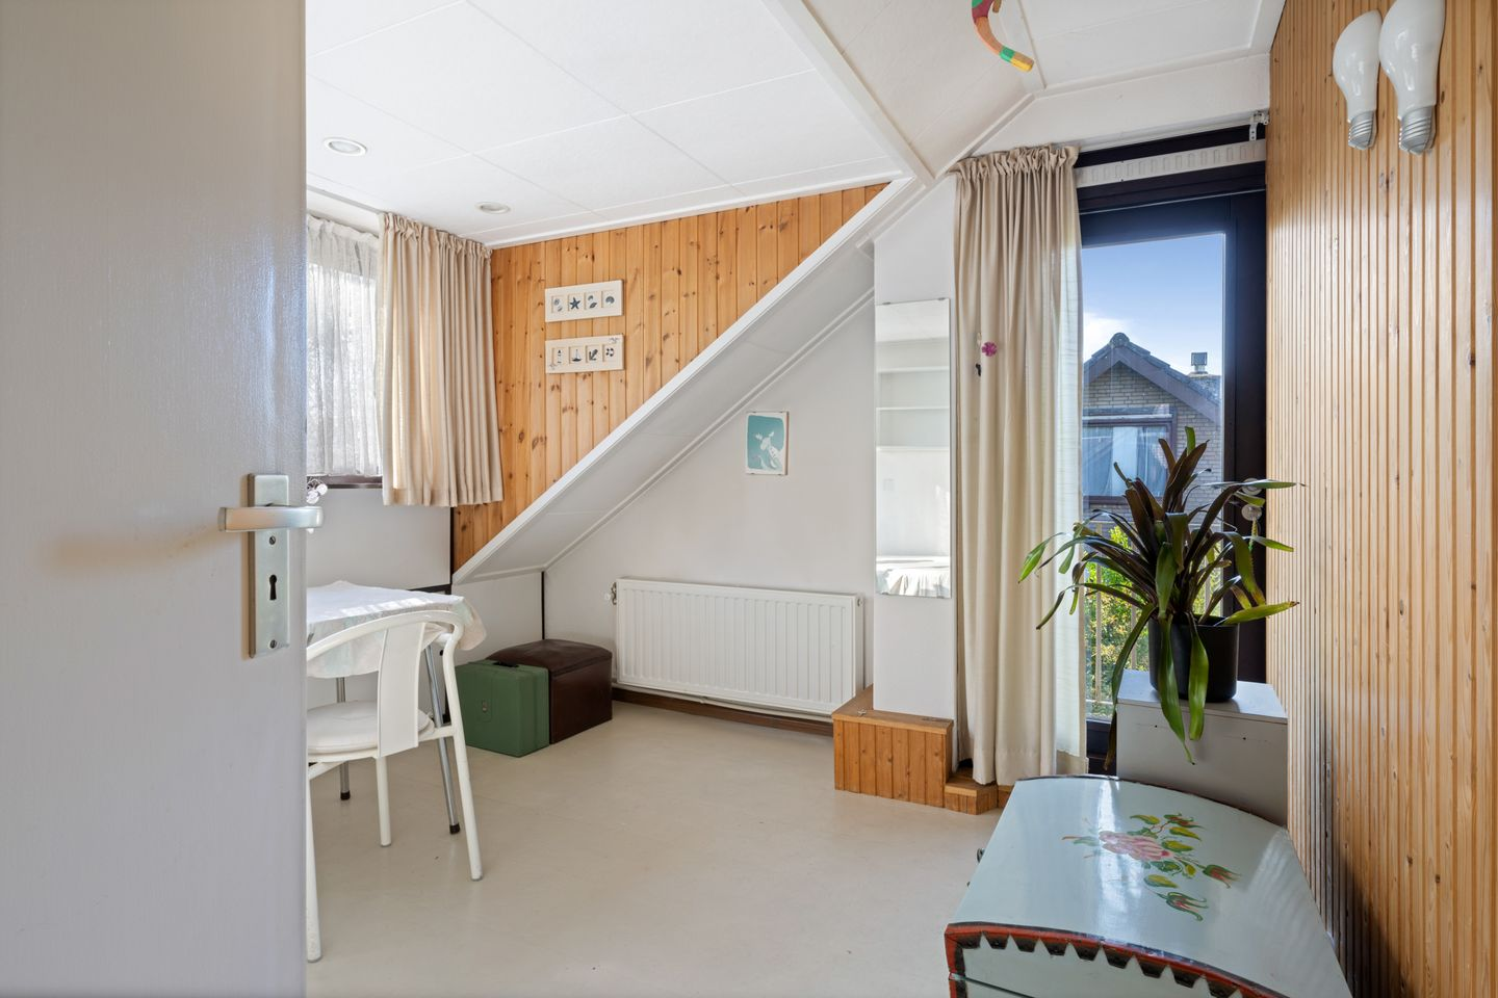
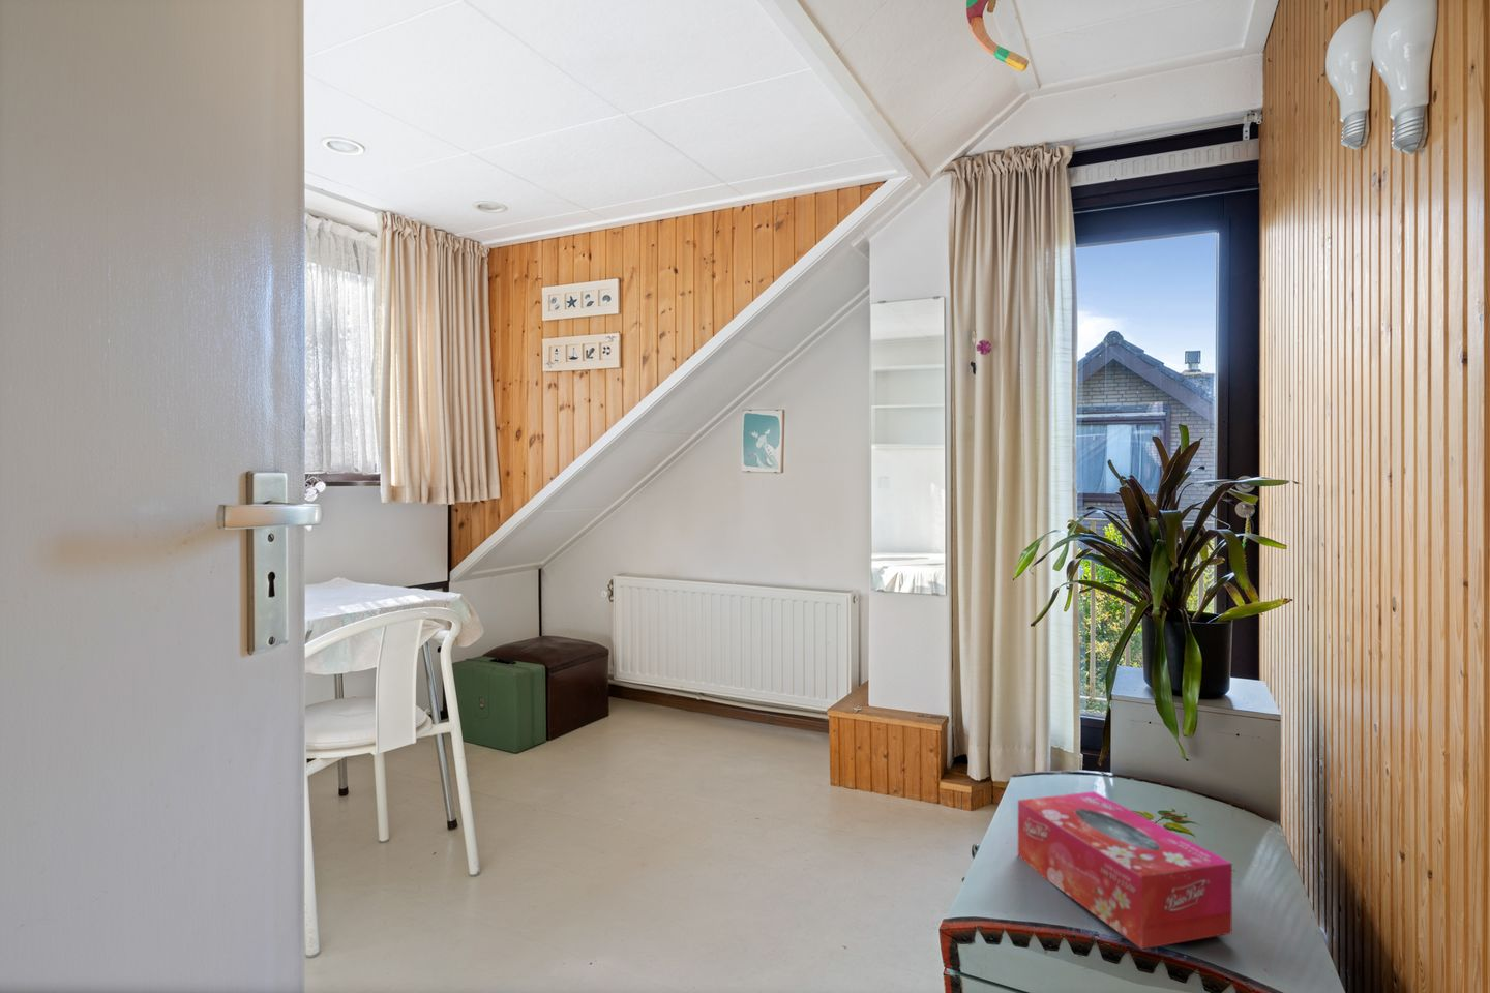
+ tissue box (1114, 861)
